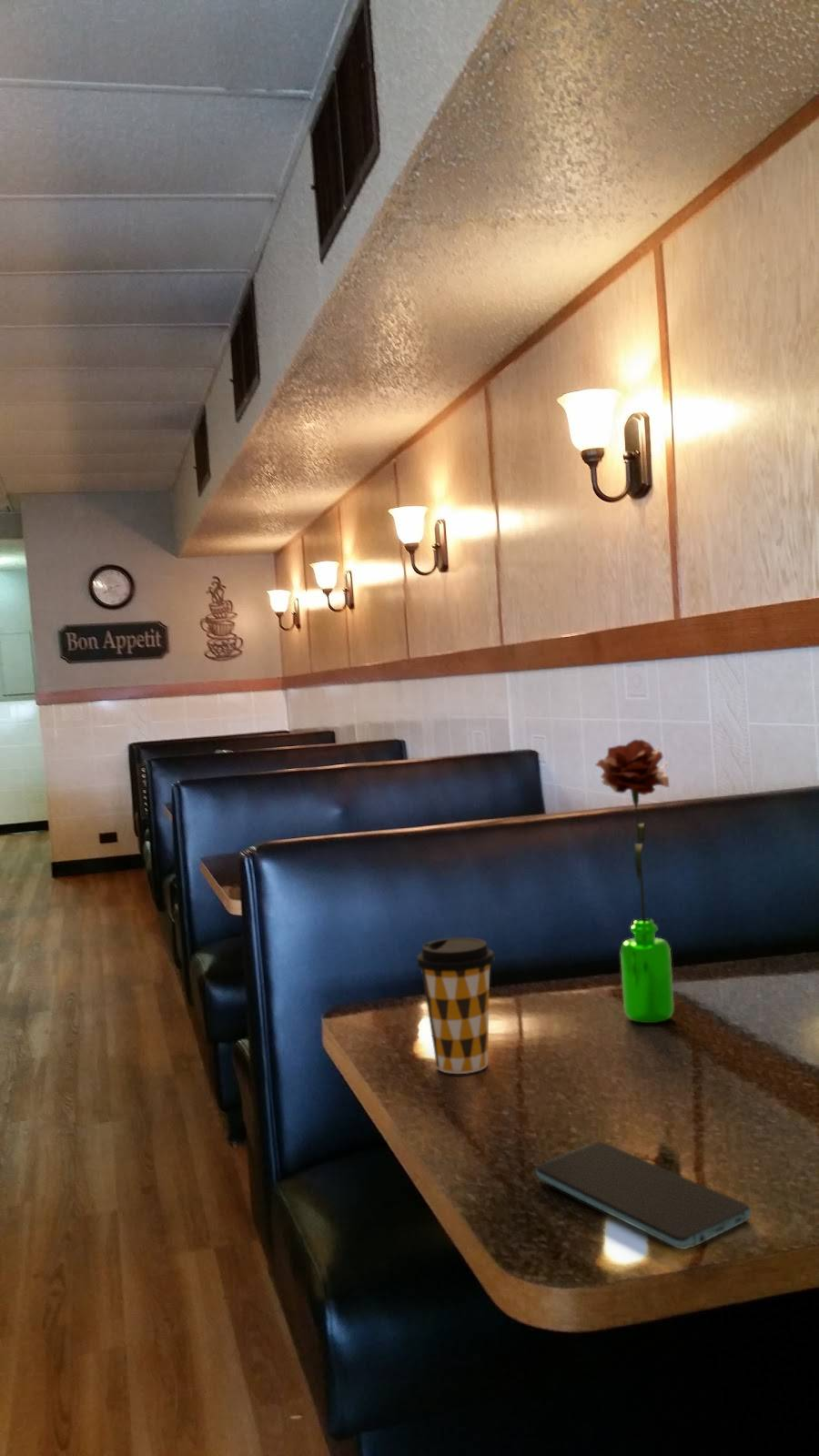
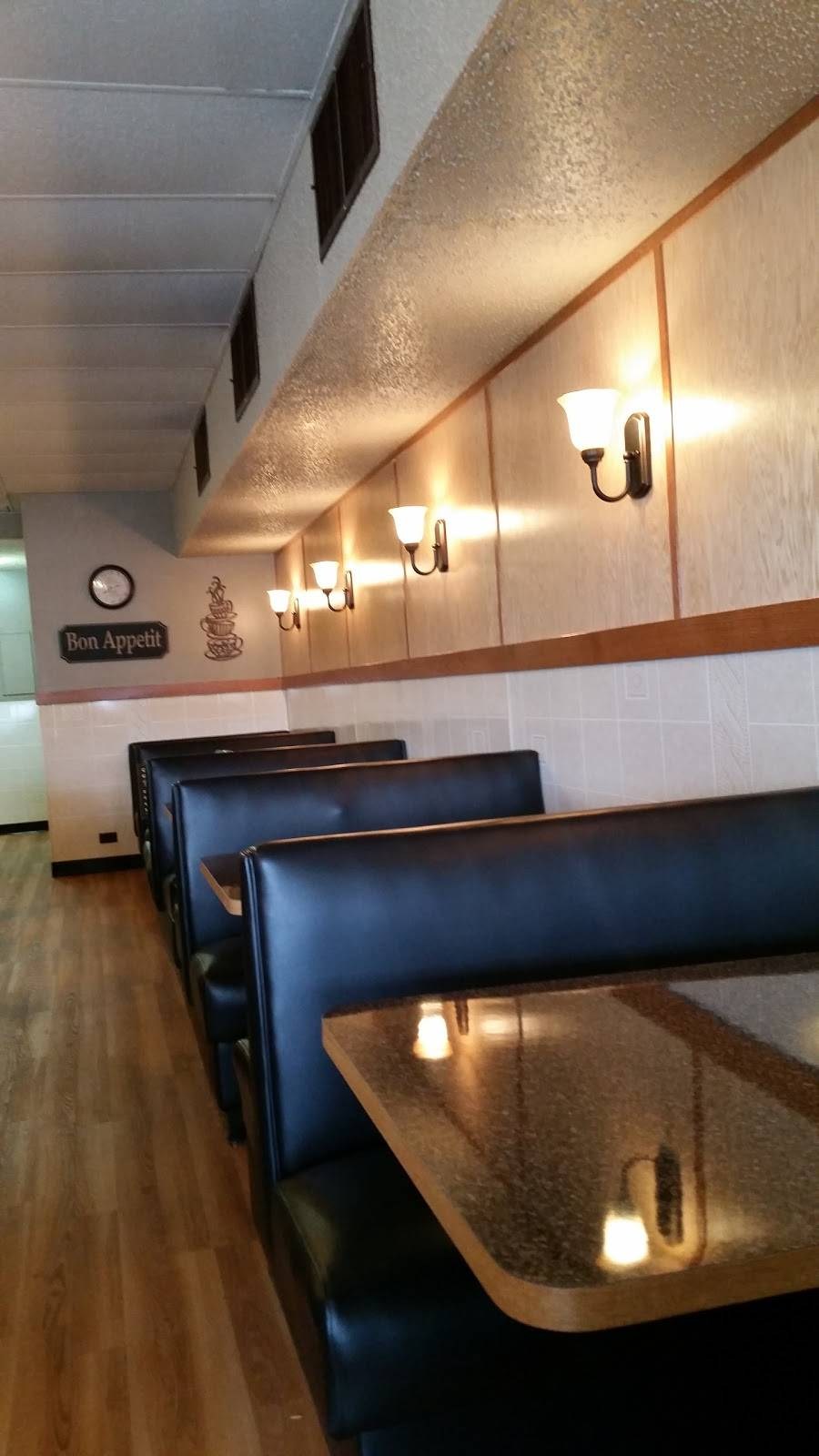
- coffee cup (458, 1005)
- smartphone (638, 1190)
- flower (639, 878)
